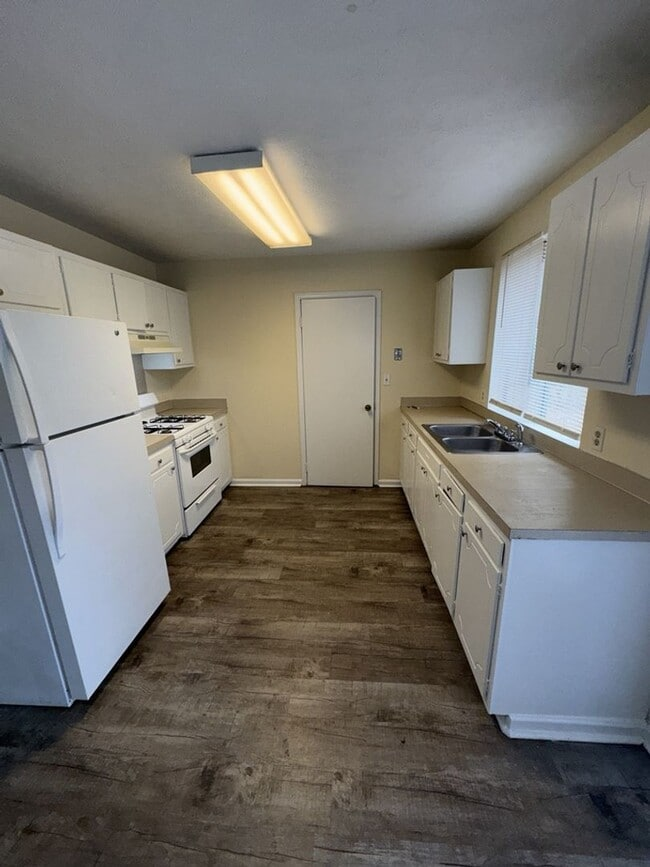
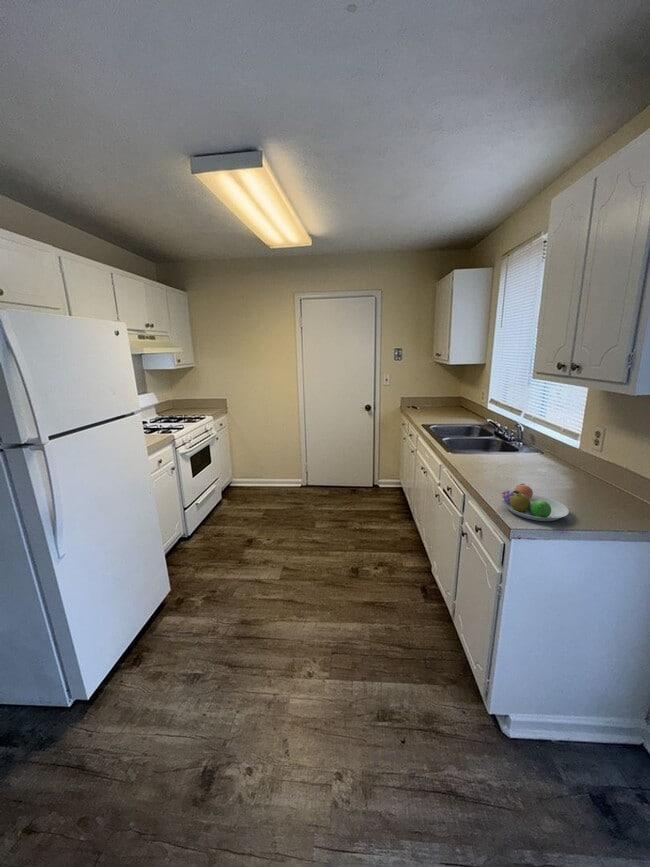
+ fruit bowl (533, 500)
